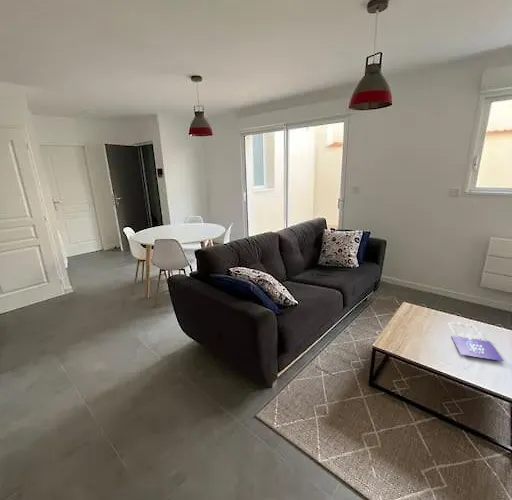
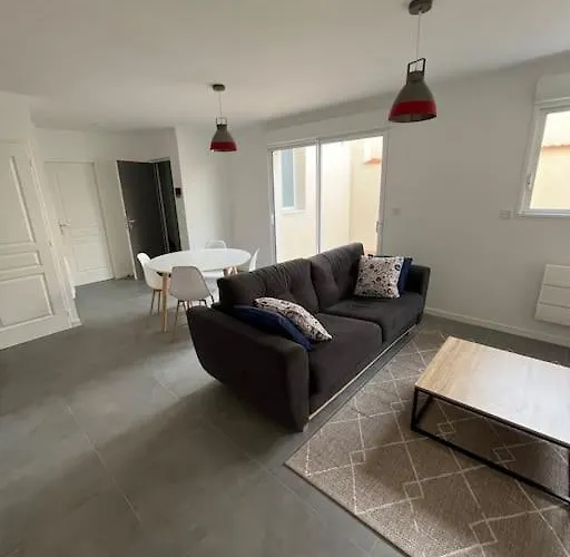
- board game (470, 336)
